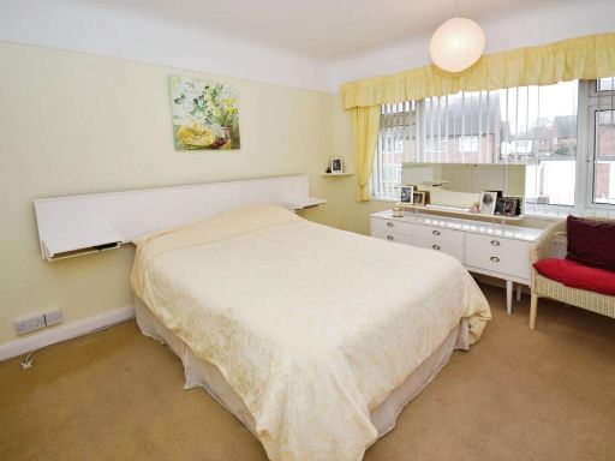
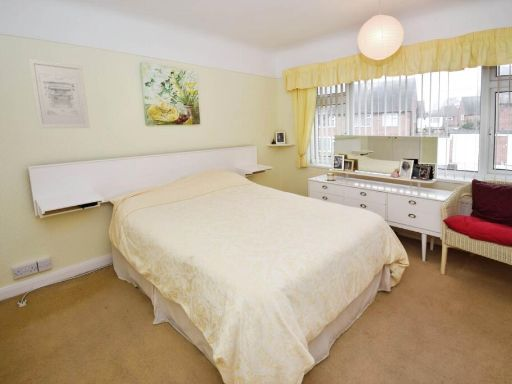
+ wall art (61, 95)
